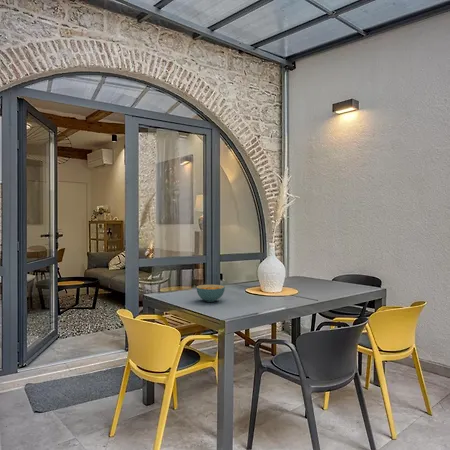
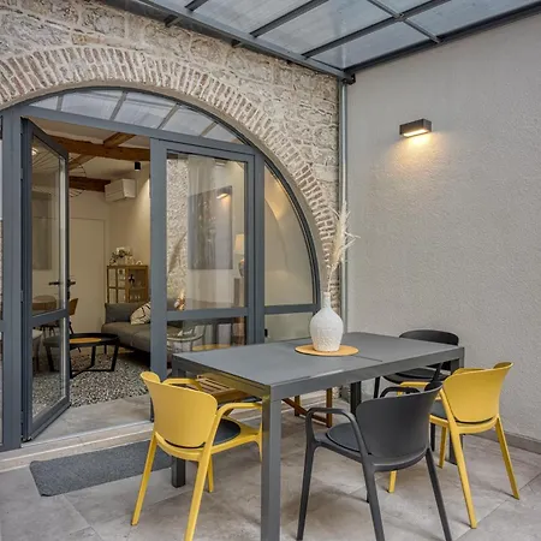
- cereal bowl (210, 293)
